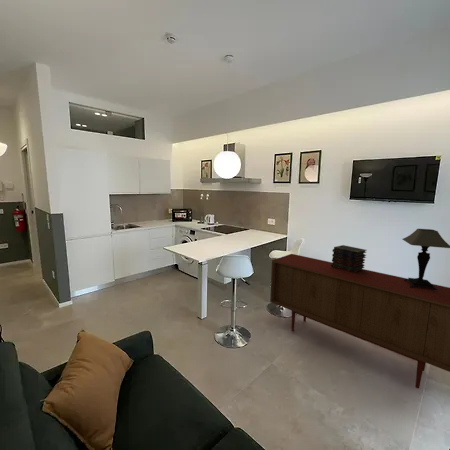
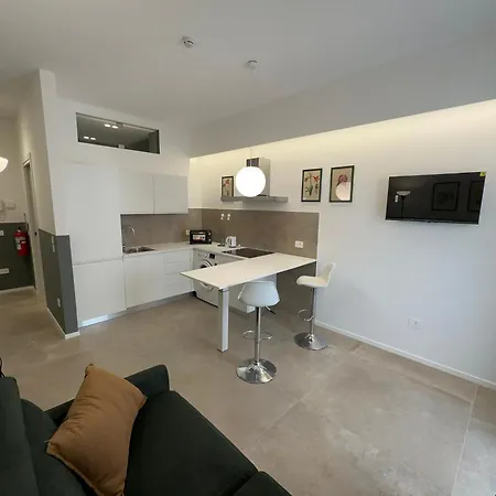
- table lamp (423, 257)
- sideboard (353, 312)
- book stack (348, 258)
